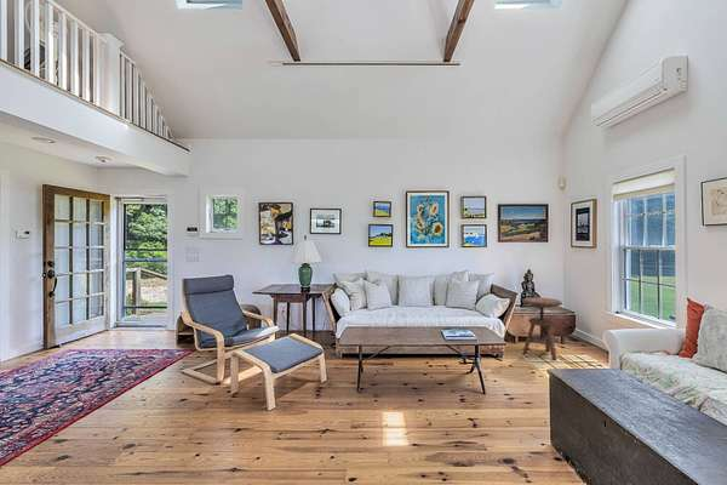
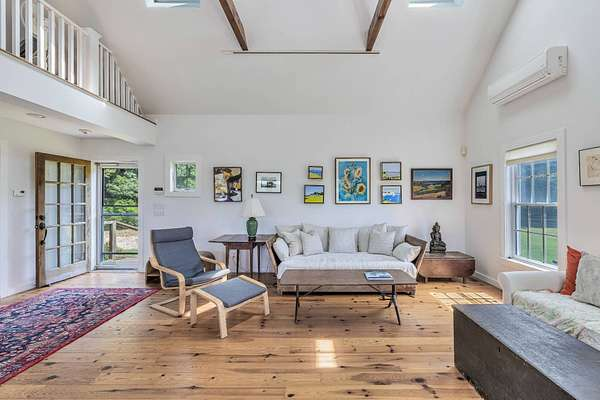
- side table (542, 326)
